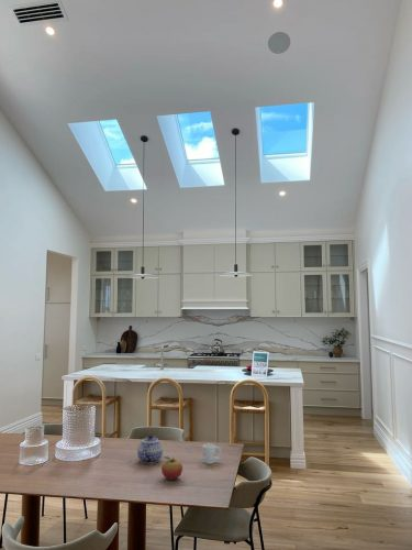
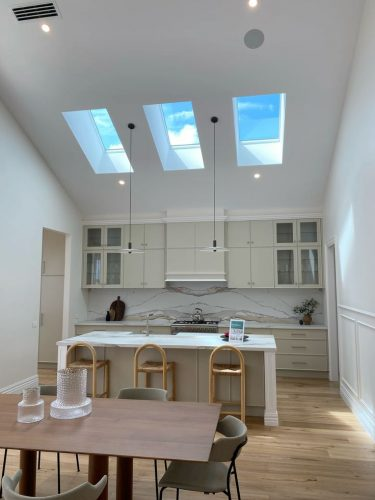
- cup (212, 453)
- fruit (171, 466)
- teapot (149, 448)
